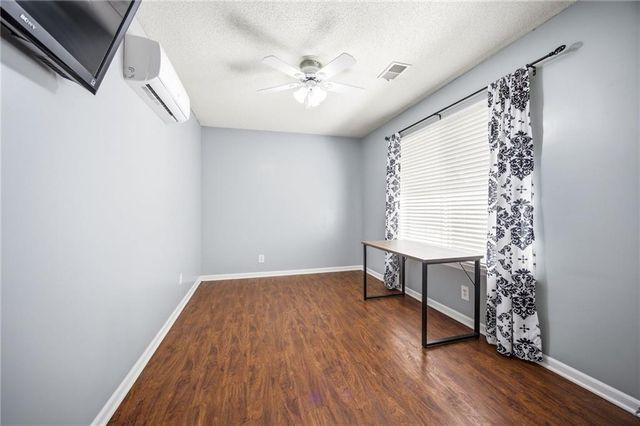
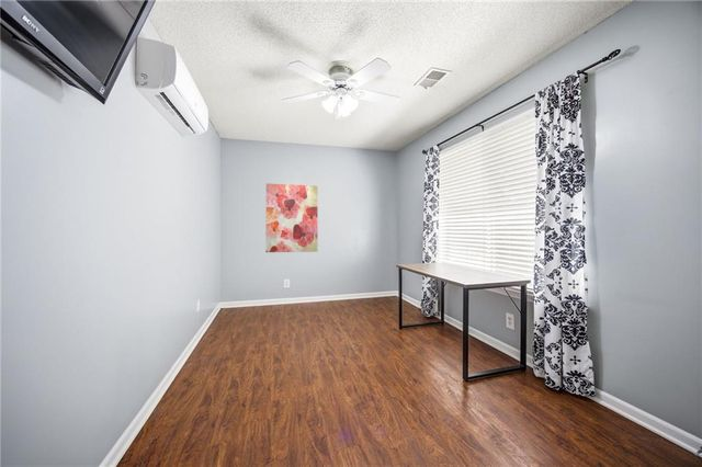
+ wall art (292, 218)
